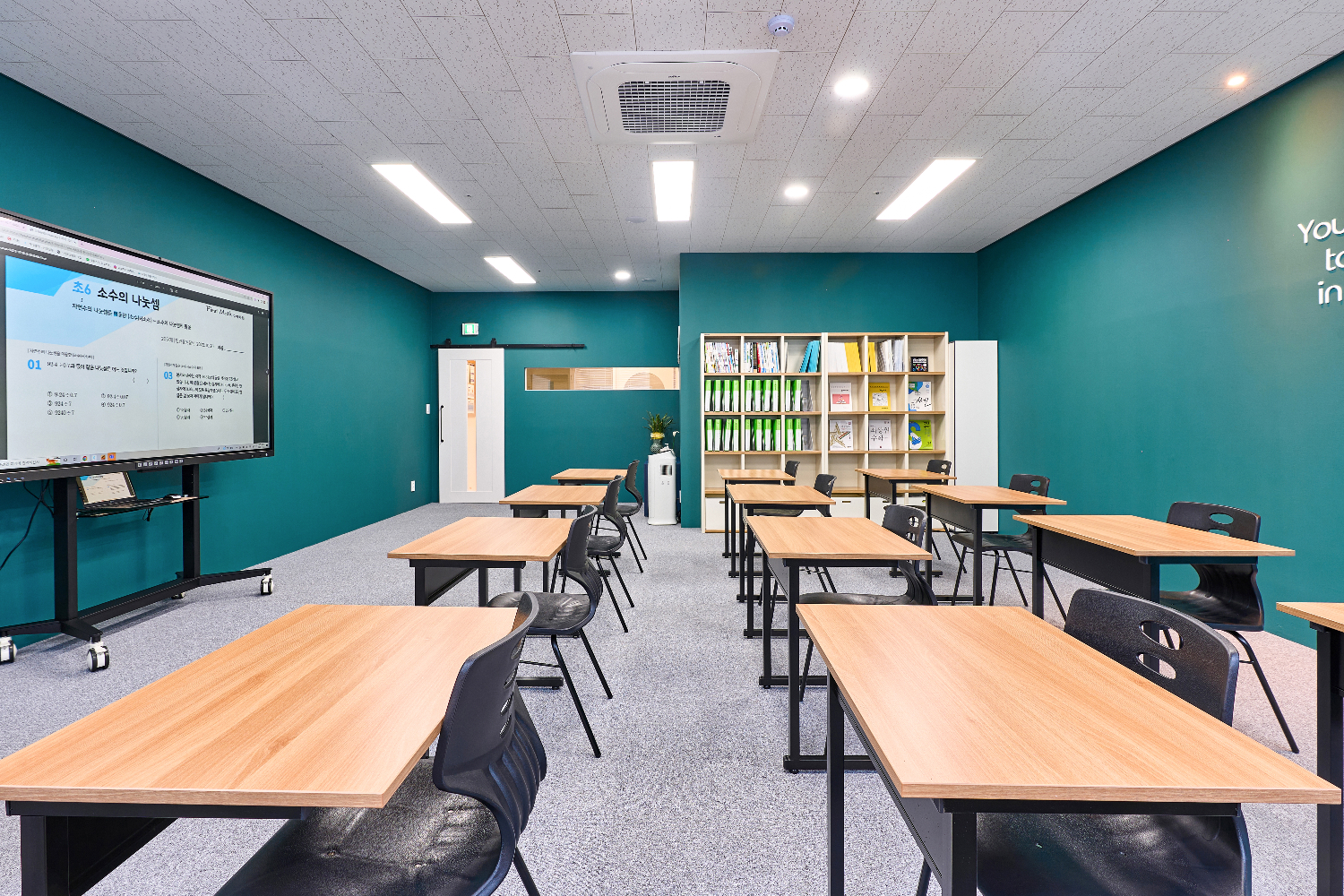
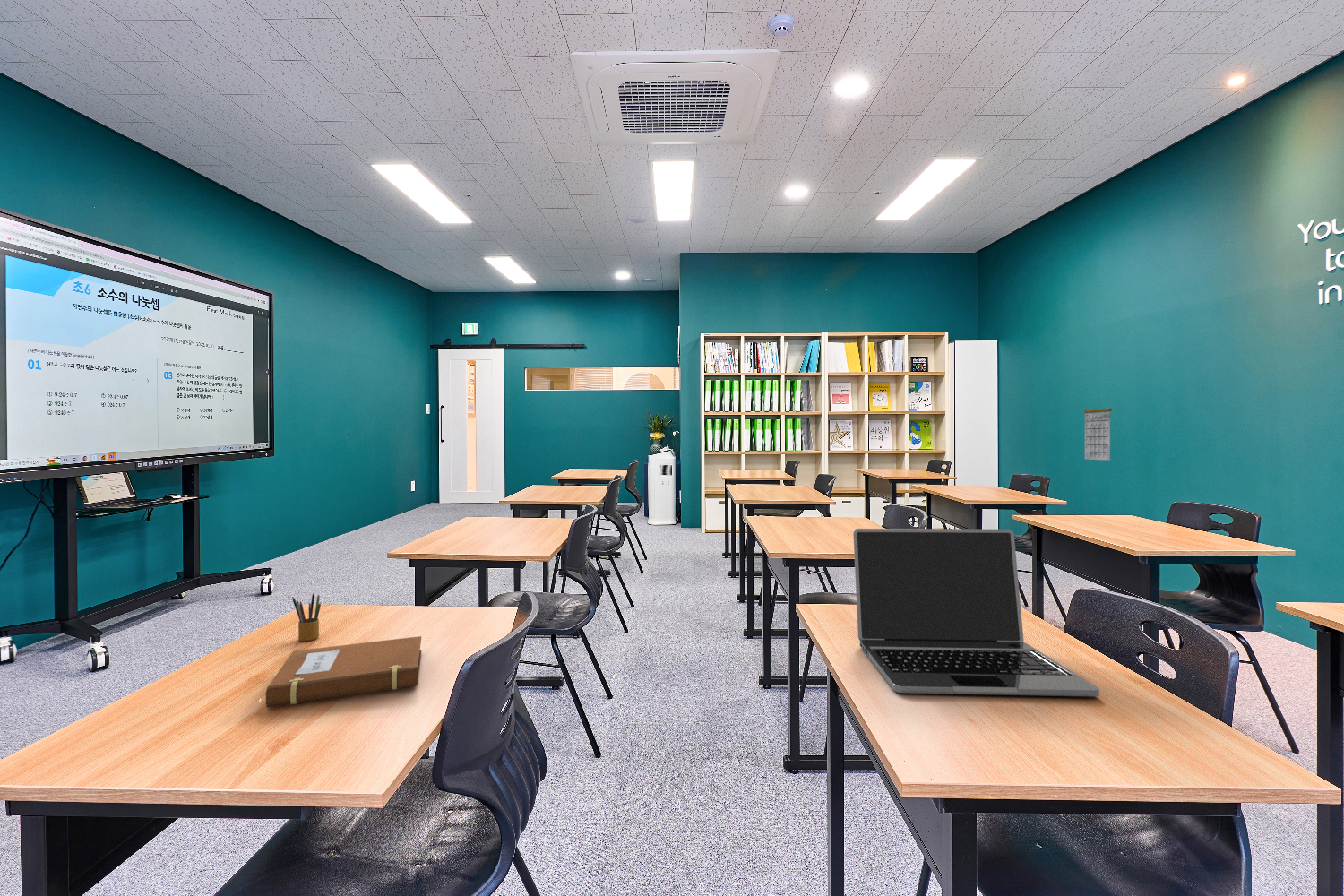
+ laptop (961, 602)
+ pencil box (309, 616)
+ calendar (1097, 428)
+ notebook (349, 668)
